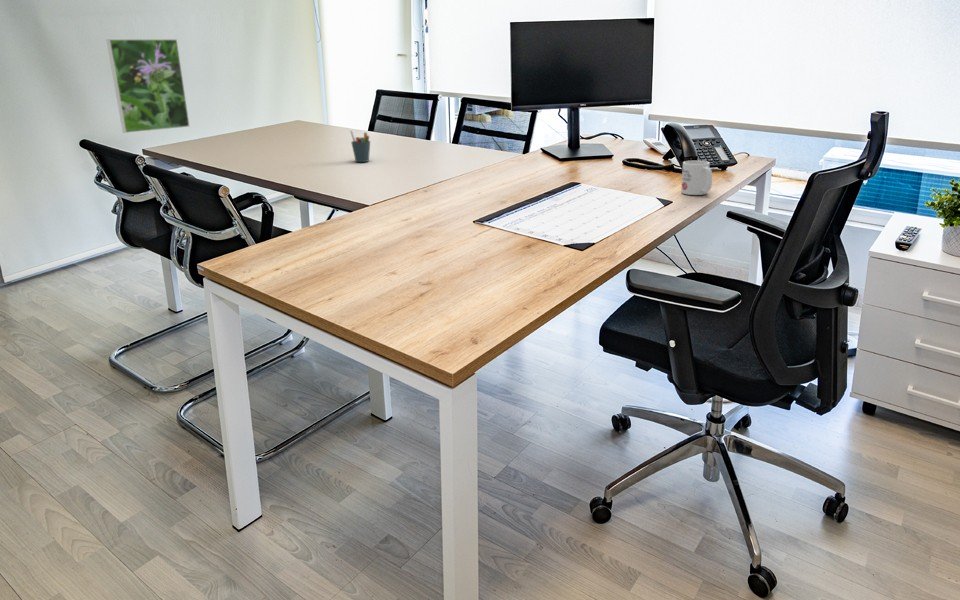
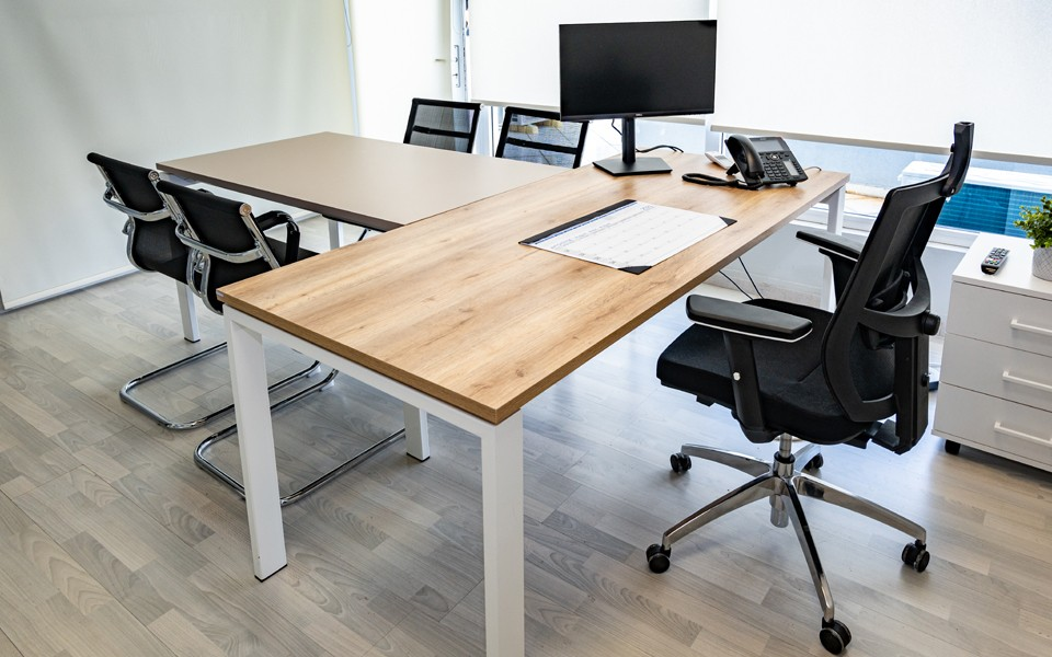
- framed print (150, 85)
- pen holder (361, 146)
- mug (698, 178)
